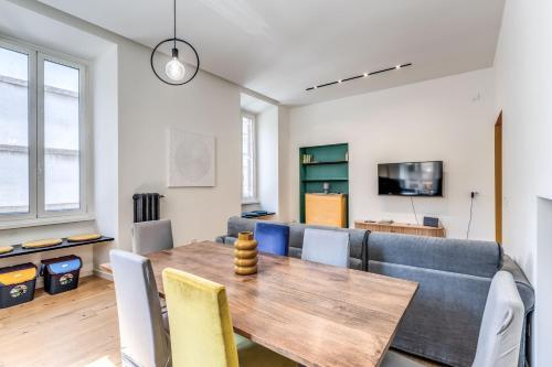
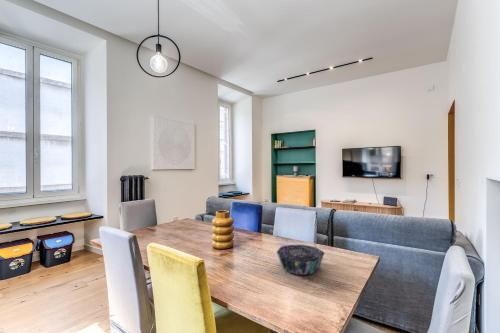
+ decorative bowl (300, 259)
